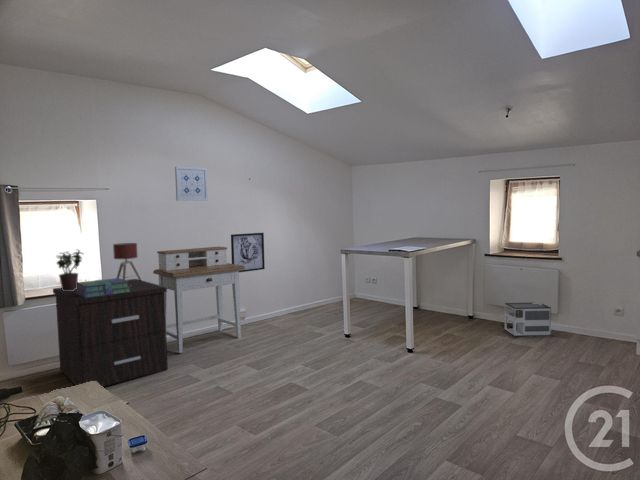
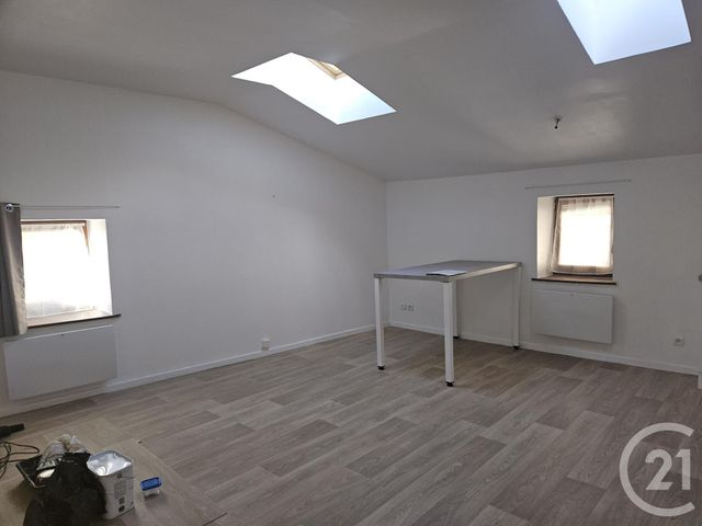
- desk (199, 288)
- wall art (248, 252)
- table lamp (132, 263)
- potted plant (69, 269)
- stack of books (102, 286)
- wall art (191, 184)
- architectural model (526, 318)
- nightstand (111, 329)
